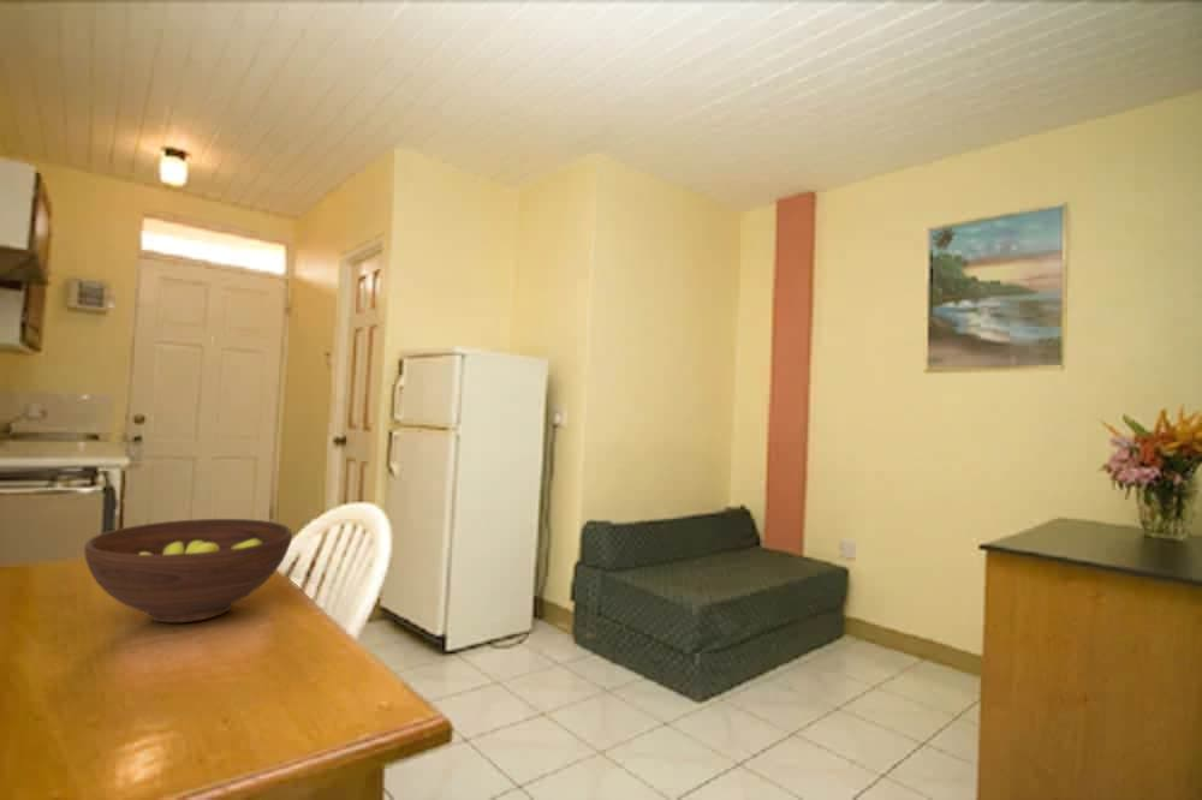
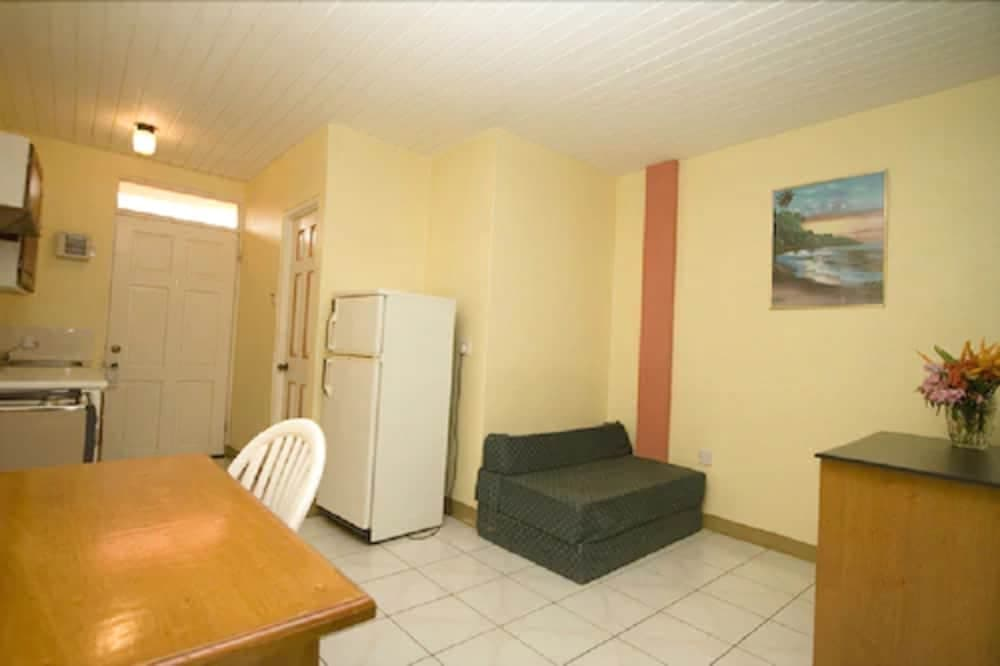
- fruit bowl (194, 573)
